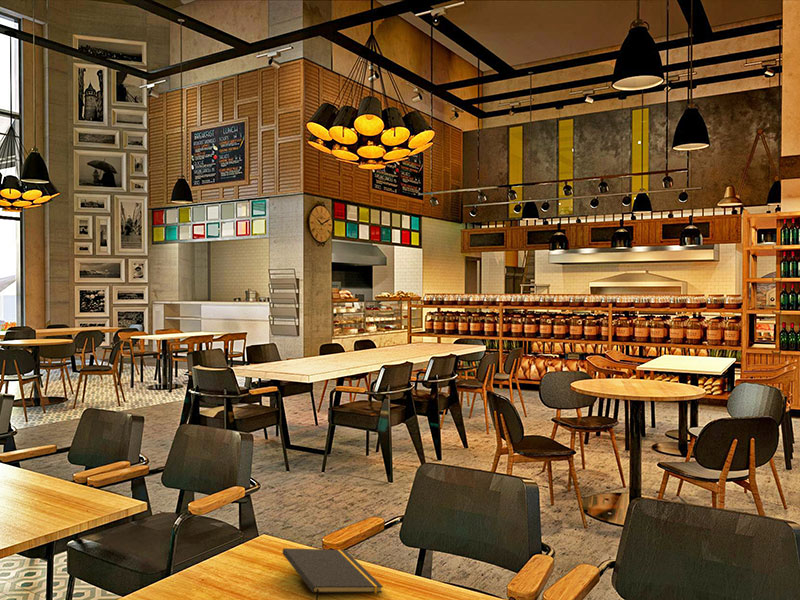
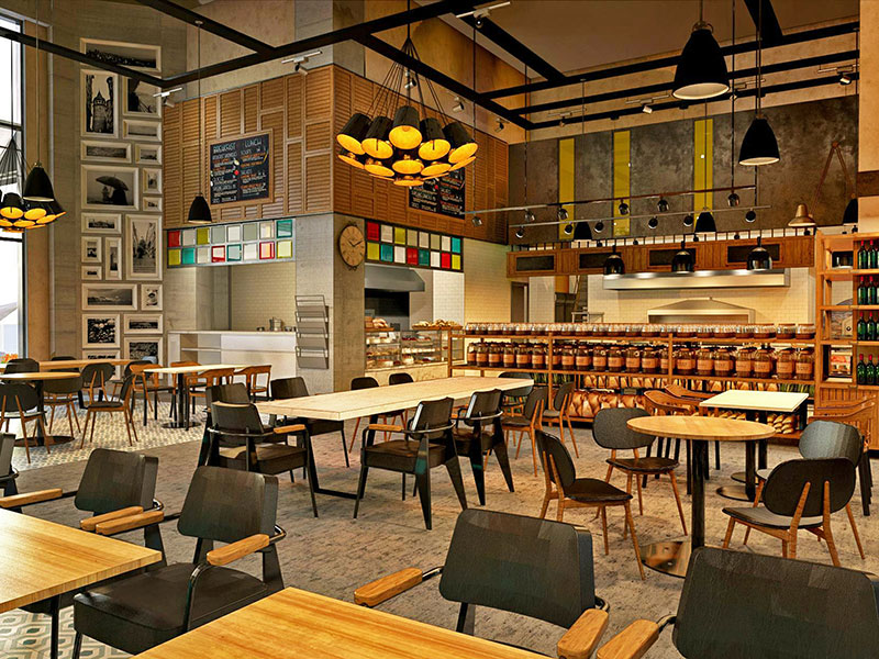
- notepad (330, 569)
